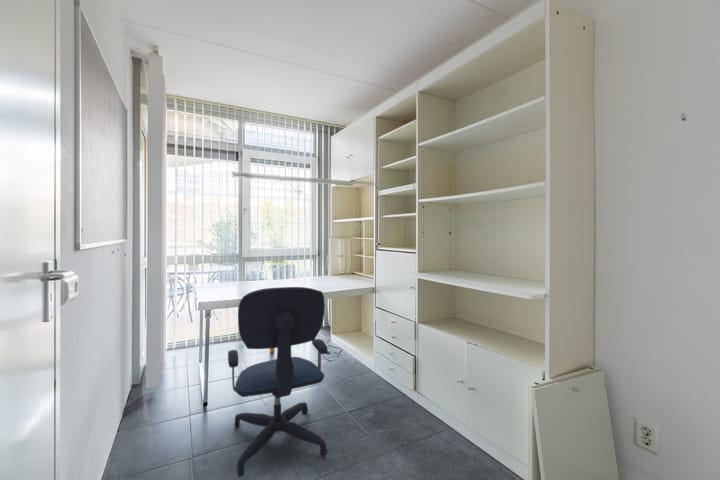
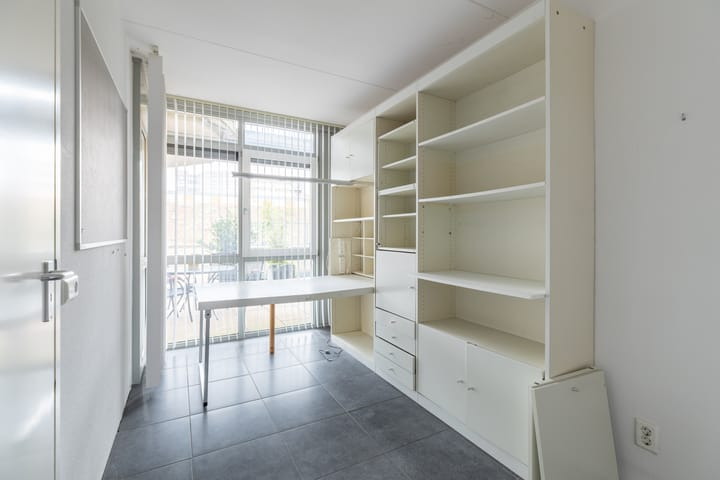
- office chair (278, 361)
